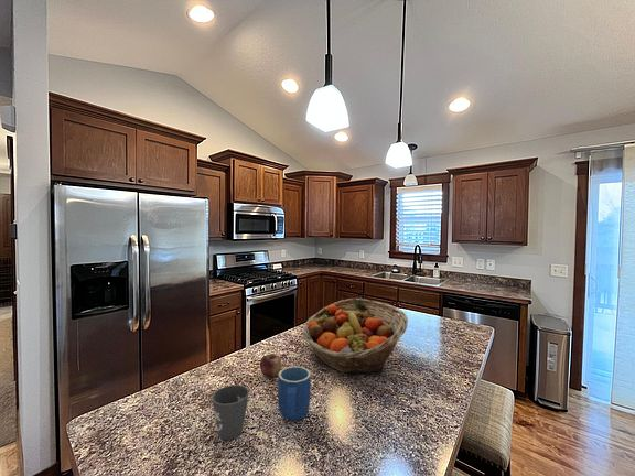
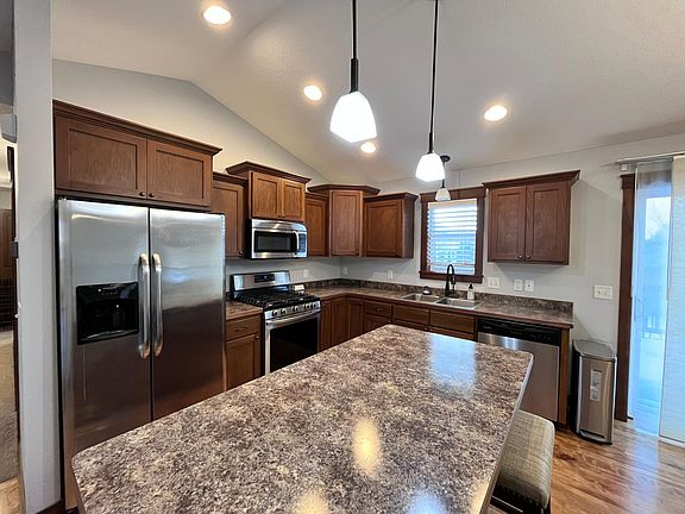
- mug (293, 394)
- apple (270, 364)
- fruit basket (352, 331)
- mug (228, 410)
